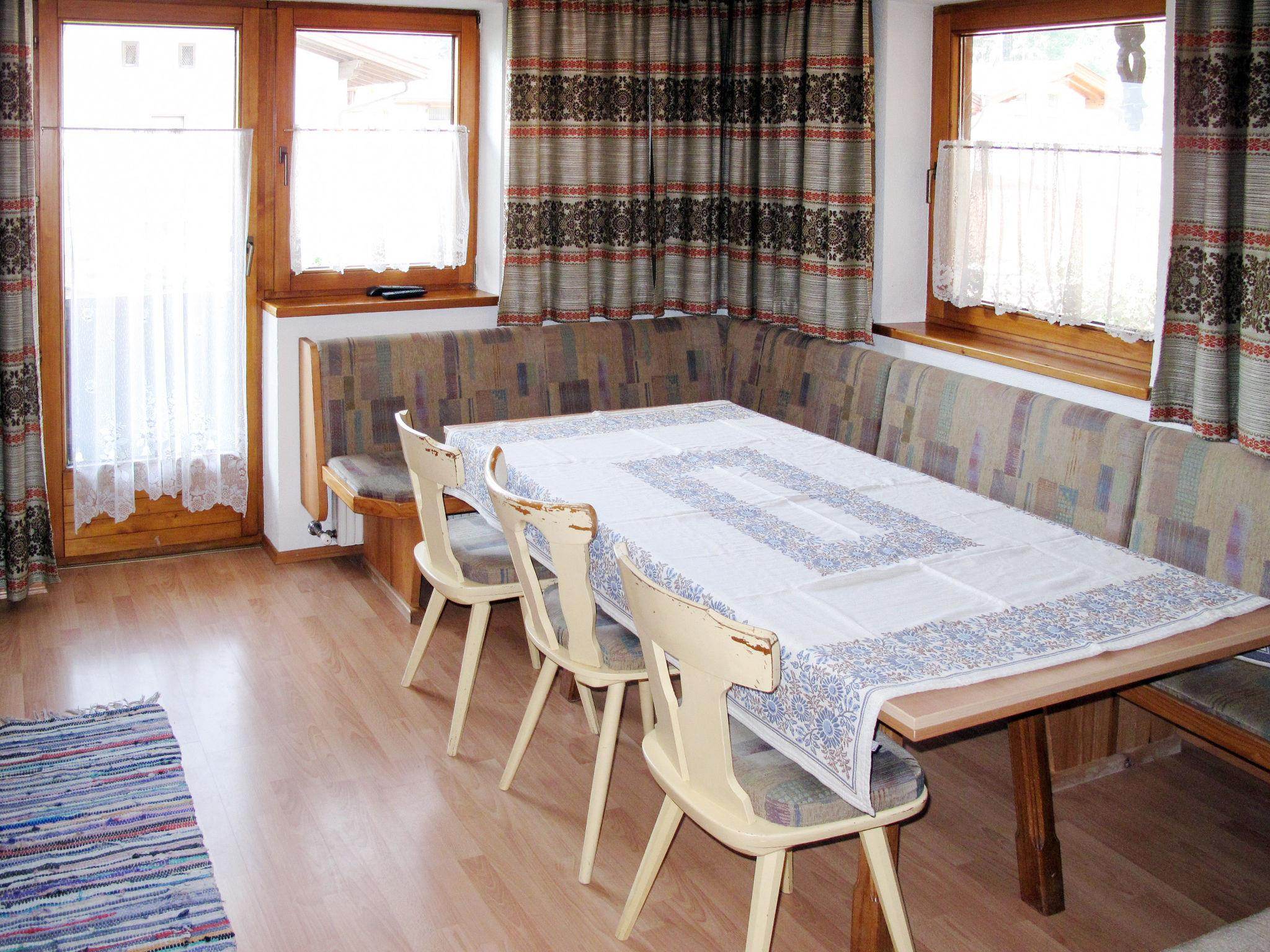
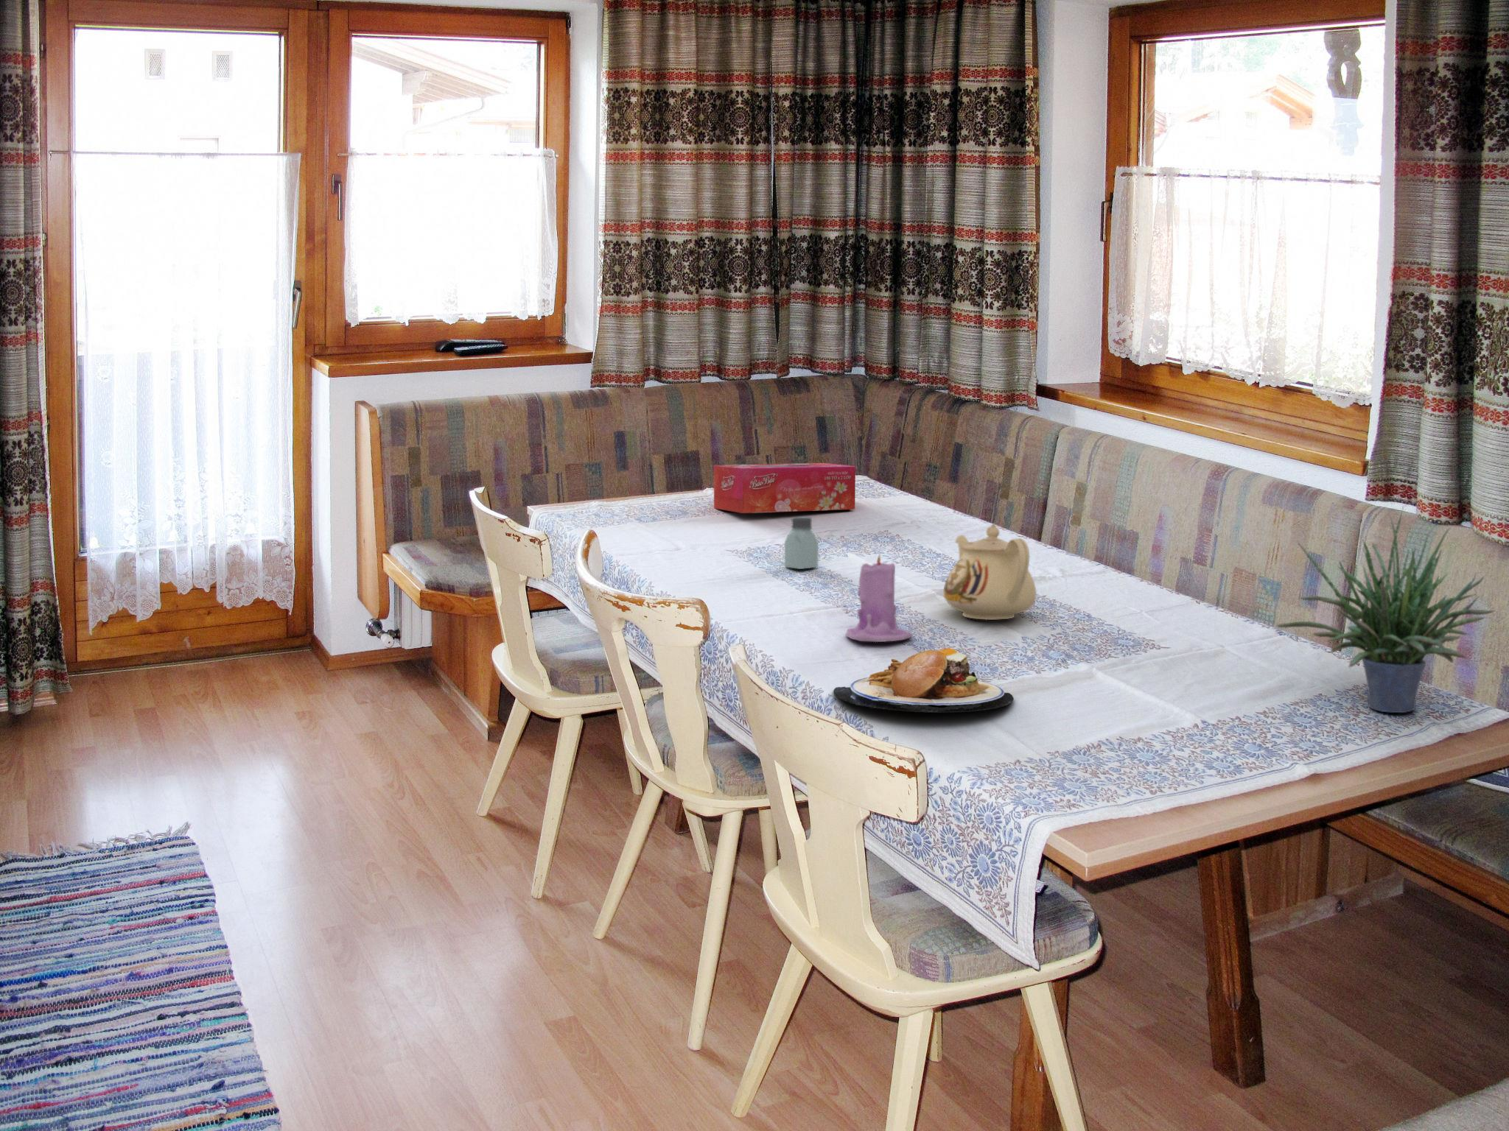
+ plate (923, 670)
+ candle (879, 594)
+ saltshaker (801, 542)
+ teapot (990, 570)
+ tissue box (784, 487)
+ potted plant (1385, 605)
